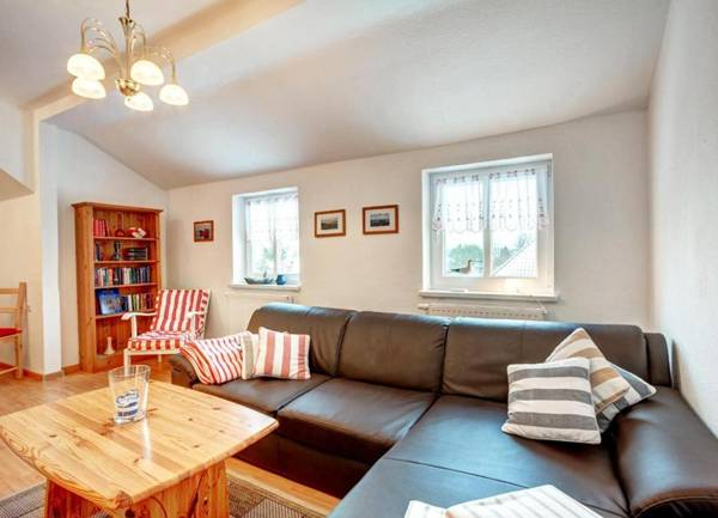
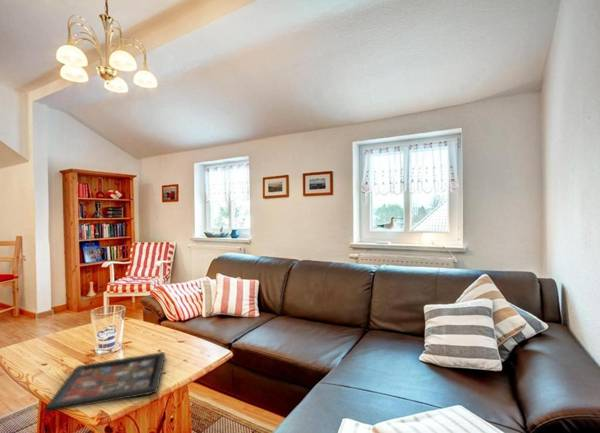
+ decorative tray (114, 377)
